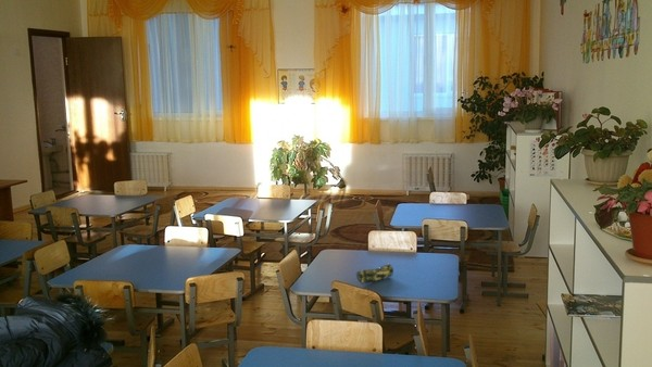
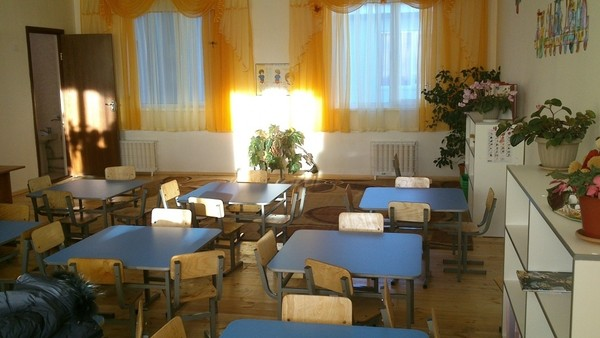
- pencil case (376, 274)
